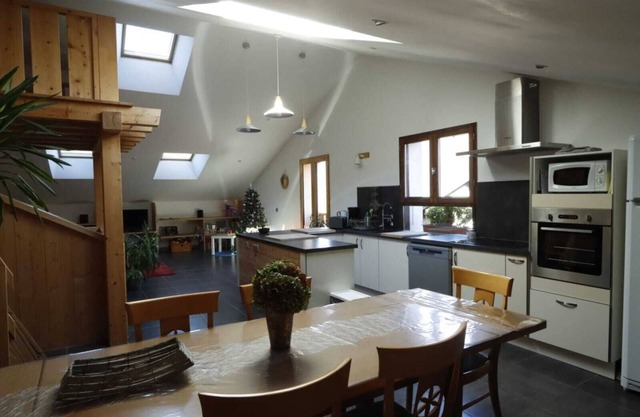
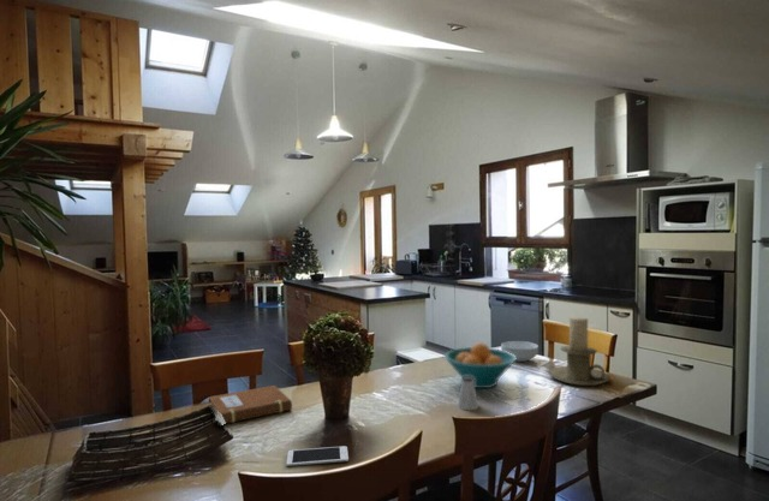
+ notebook (248, 404)
+ fruit bowl (479, 363)
+ saltshaker (467, 392)
+ cereal bowl (519, 352)
+ candle holder (578, 347)
+ cell phone (317, 455)
